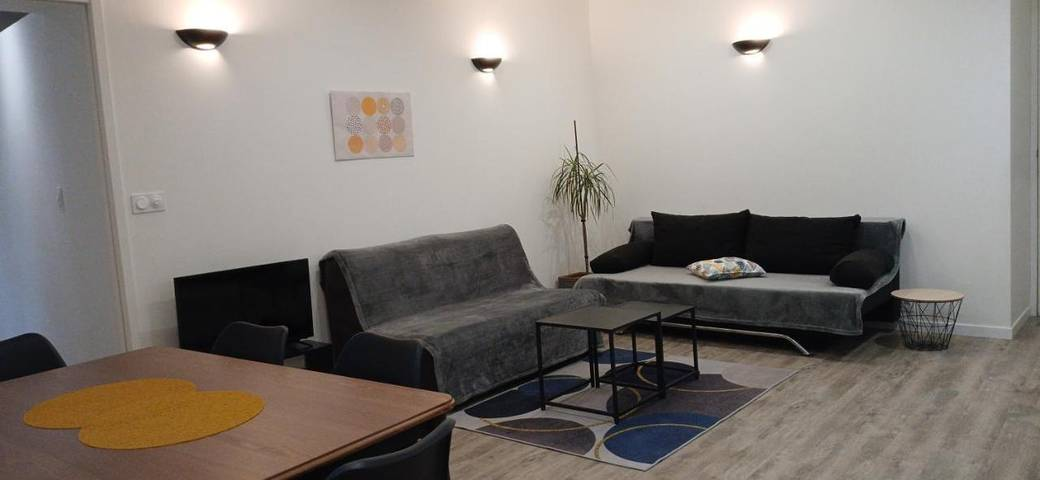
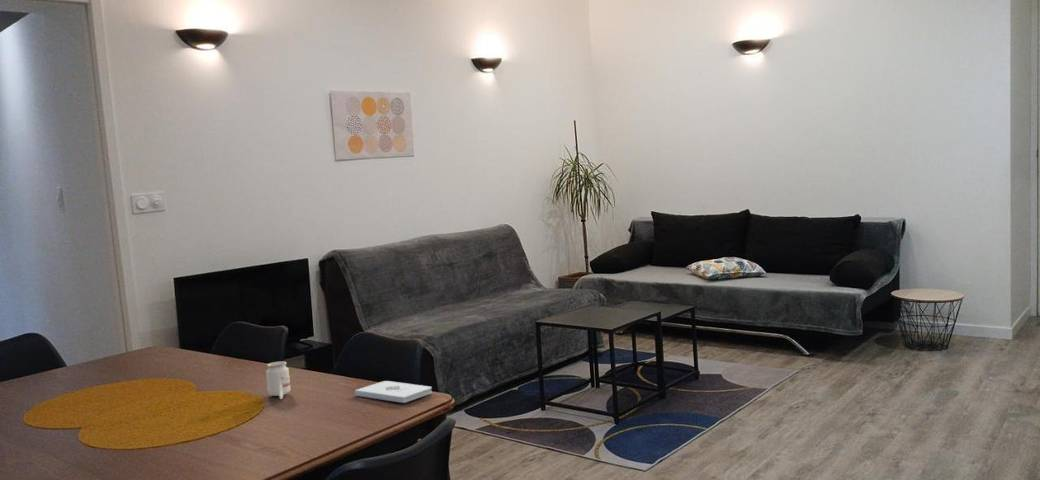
+ notepad (394, 391)
+ candle (281, 380)
